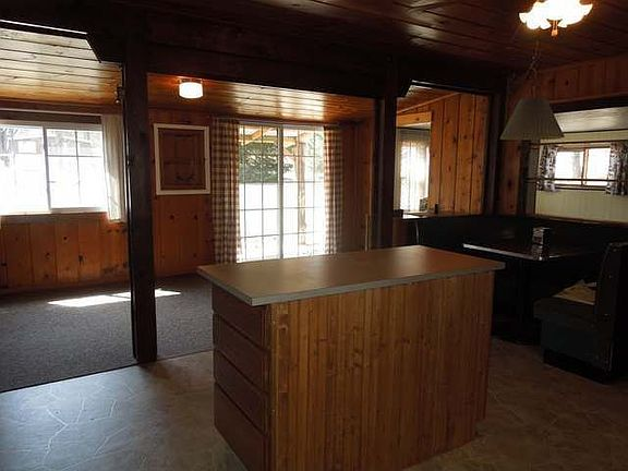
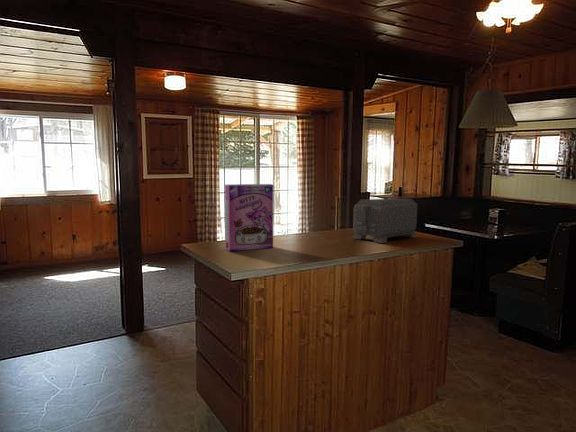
+ cereal box (249, 216)
+ toaster (384, 219)
